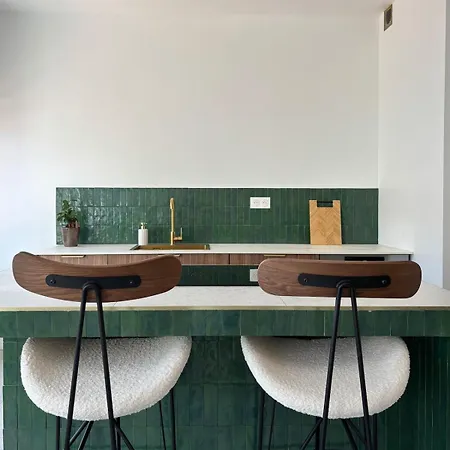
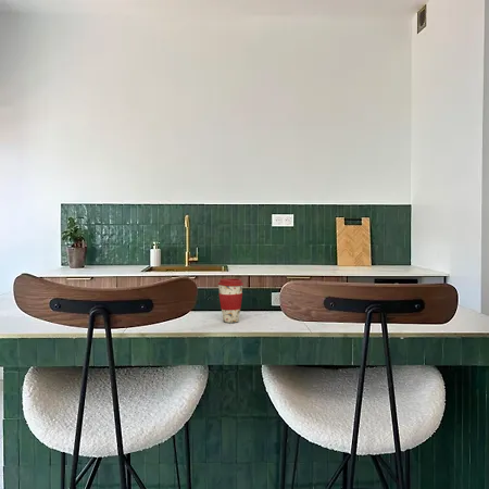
+ coffee cup (230, 300)
